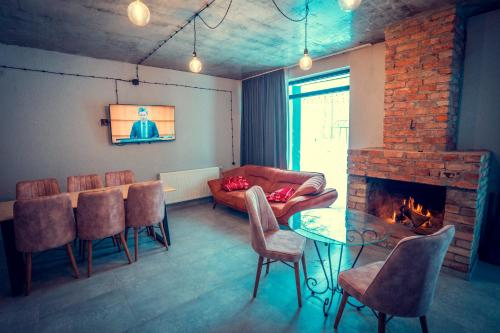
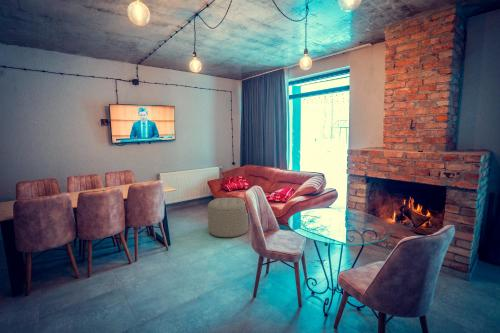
+ ottoman (228, 215)
